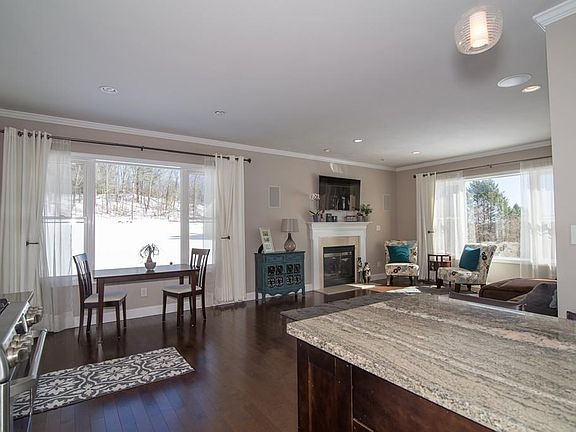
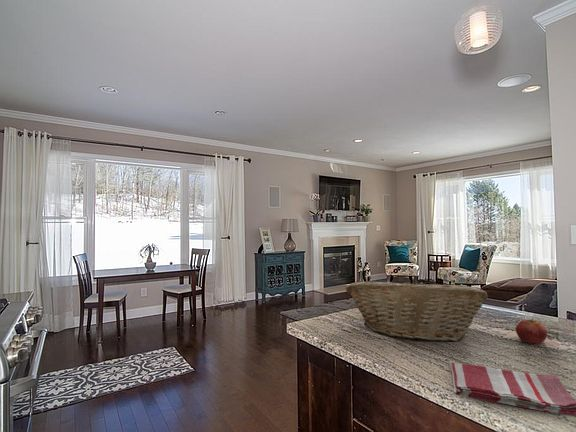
+ apple (531, 328)
+ dish towel (507, 383)
+ fruit basket (411, 302)
